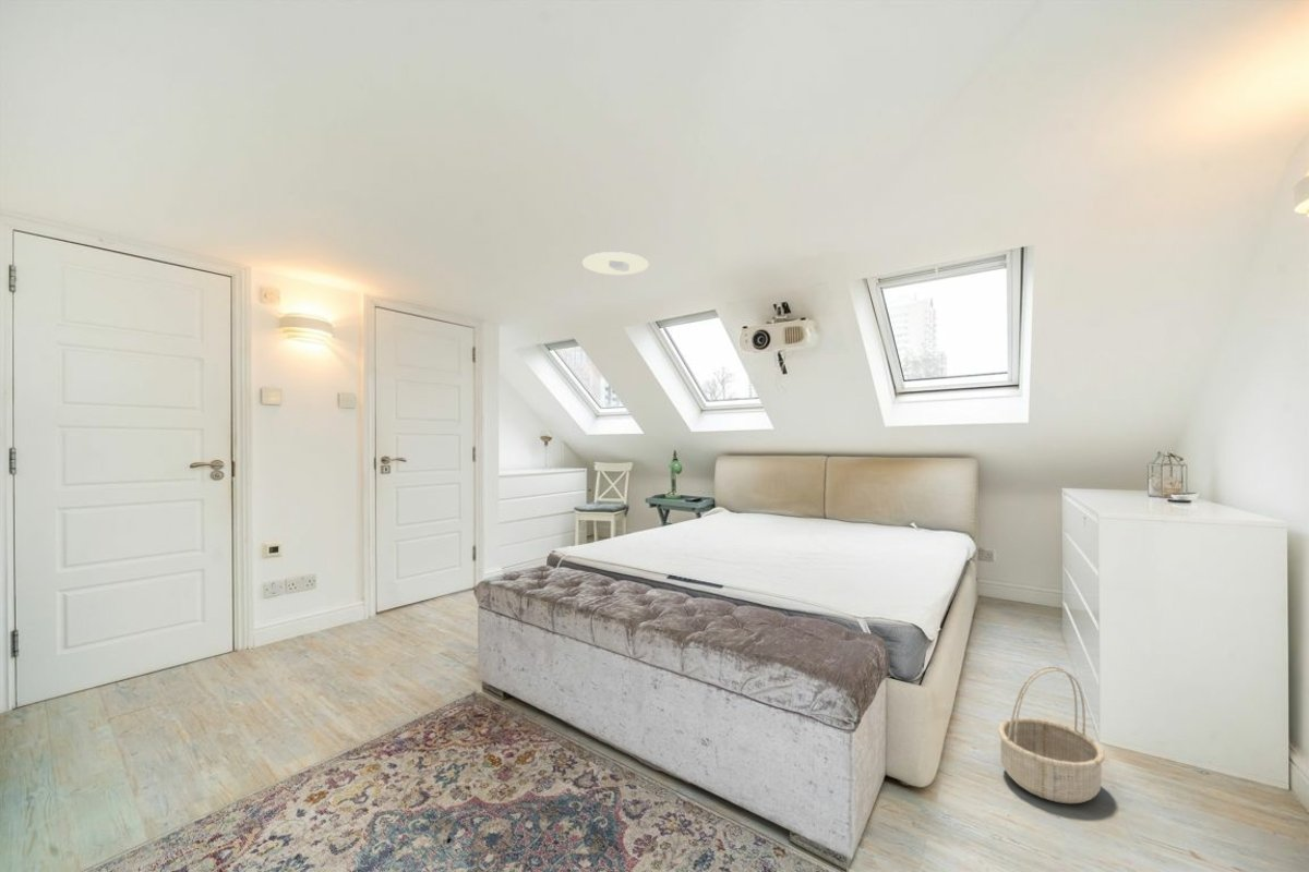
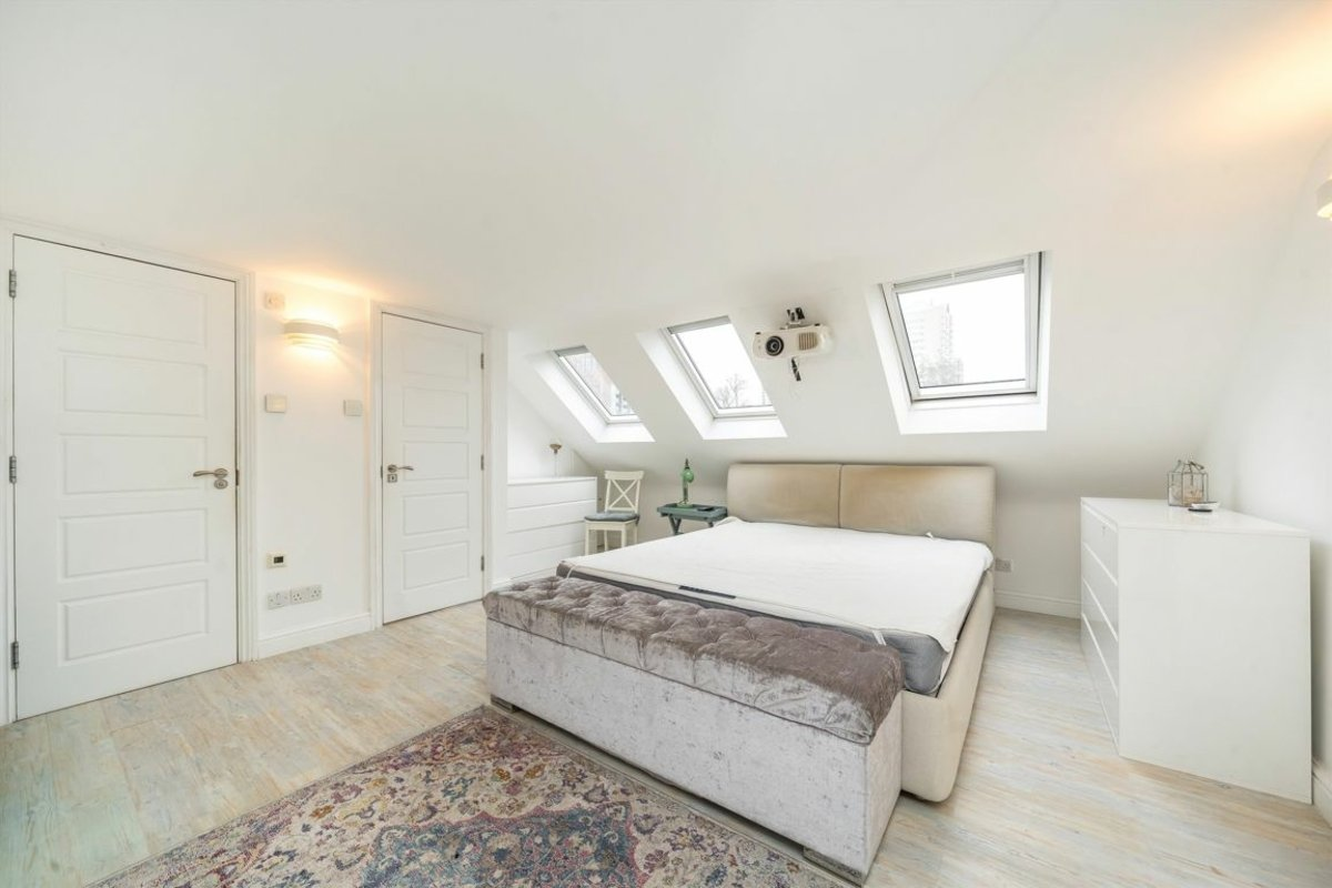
- recessed light (615, 261)
- basket (1048, 725)
